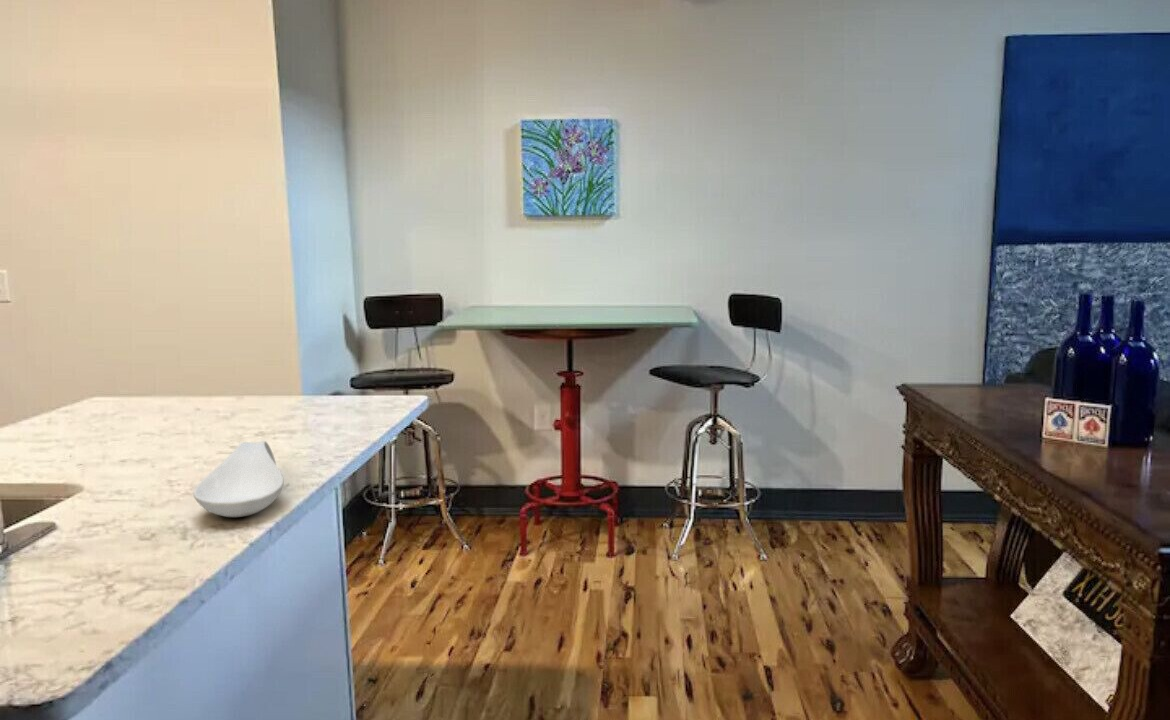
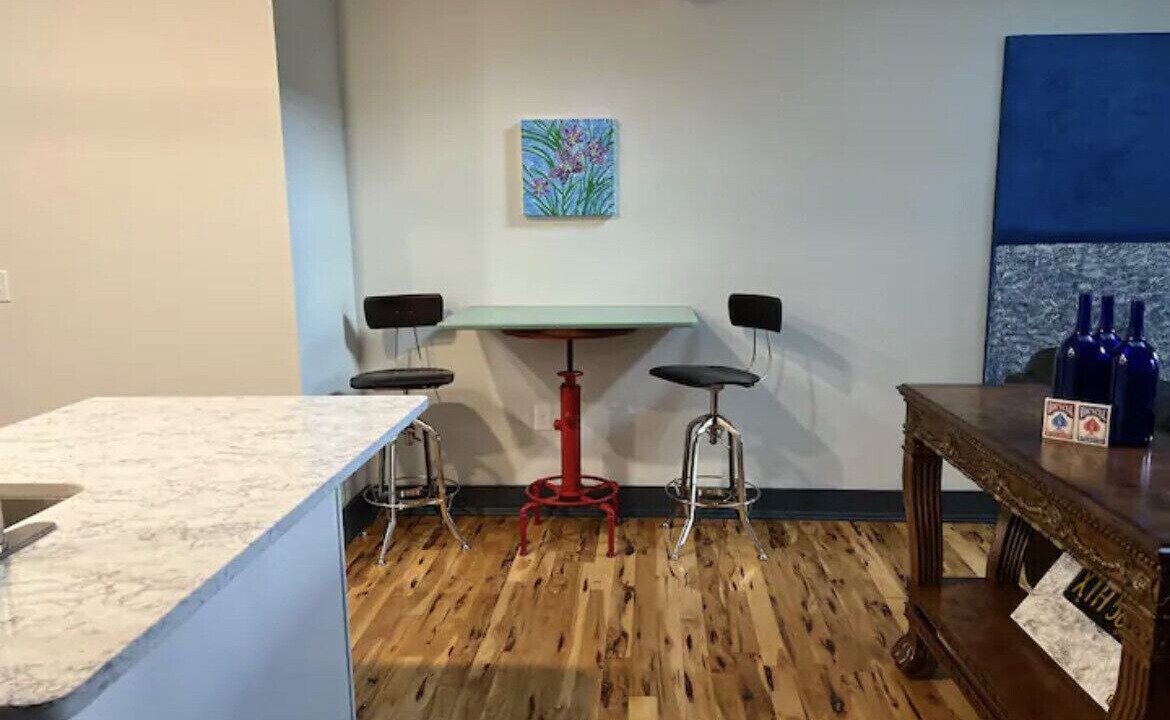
- spoon rest (246, 474)
